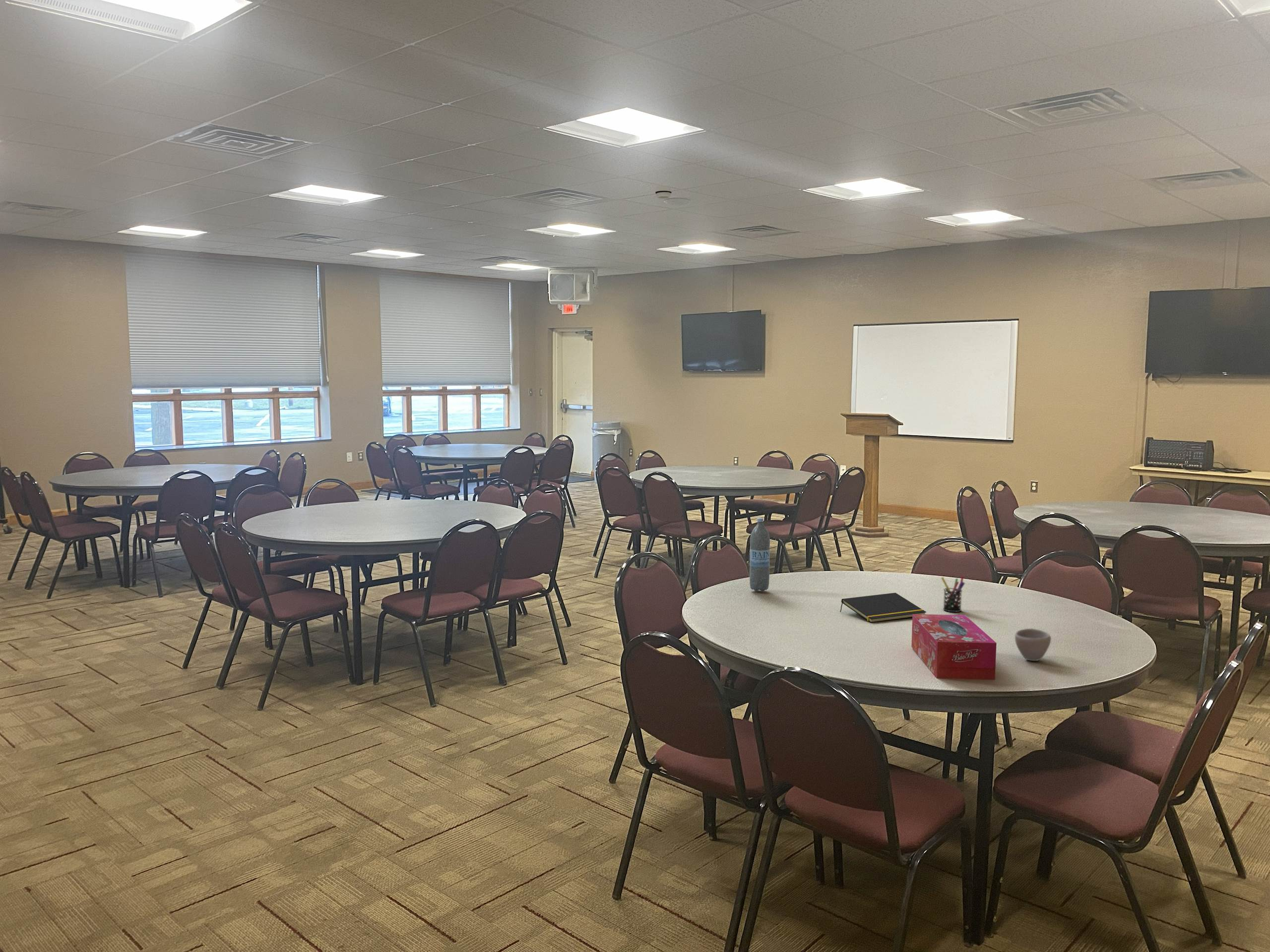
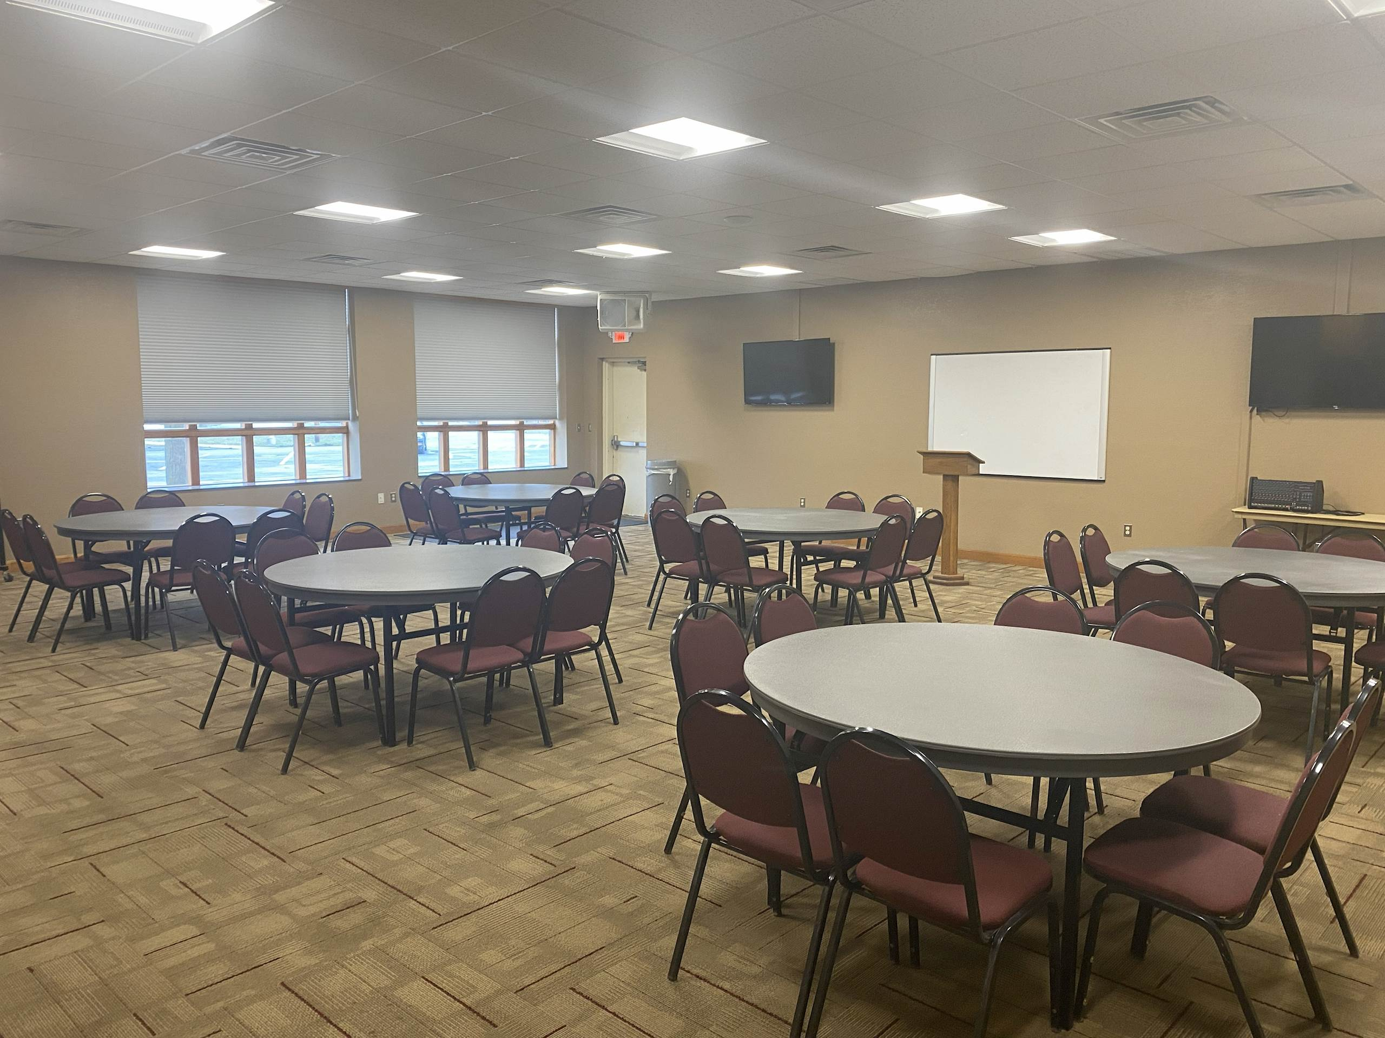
- smoke detector (663, 192)
- pen holder (954, 592)
- cup (1031, 645)
- tissue box (951, 645)
- notepad (883, 607)
- water bottle (760, 554)
